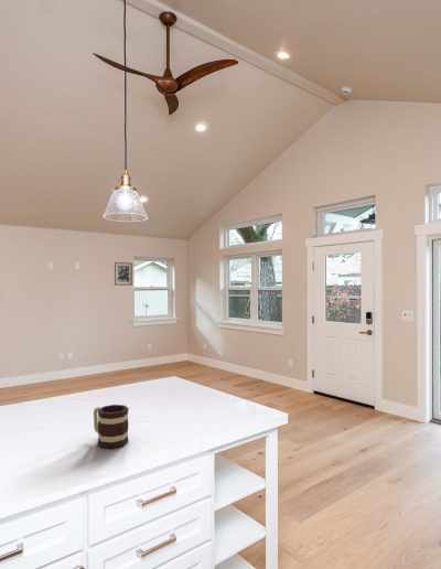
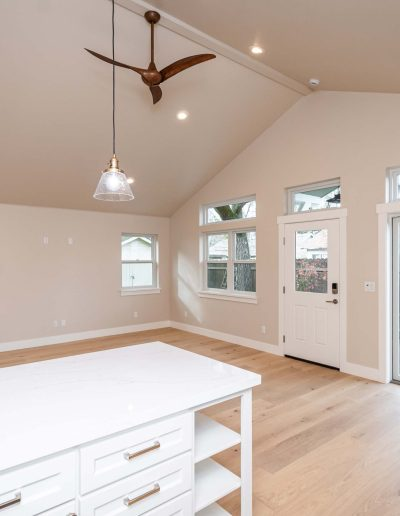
- mug (108, 423)
- wall art (123, 273)
